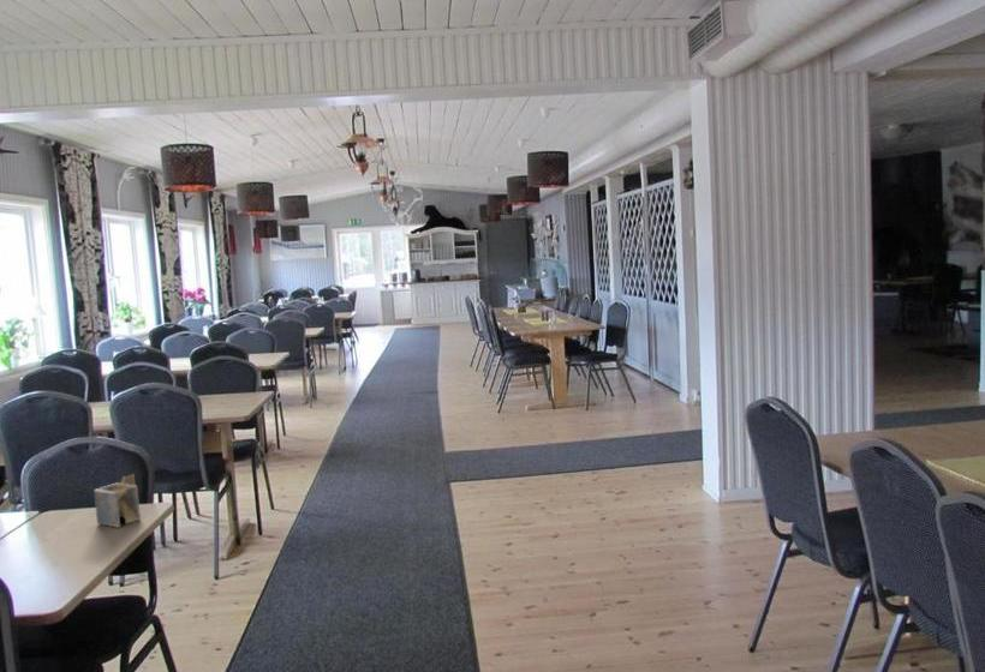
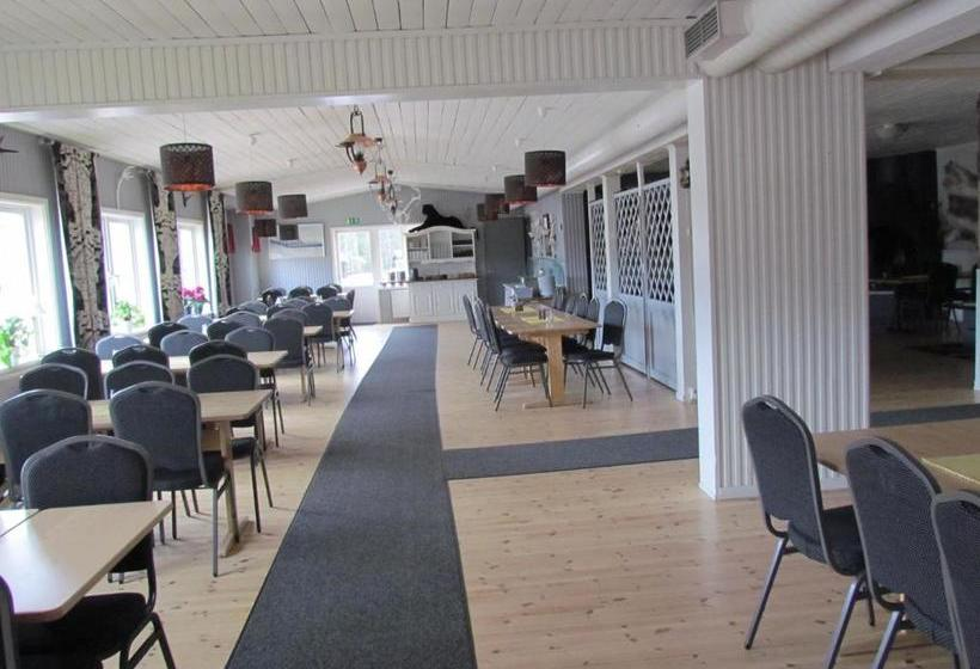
- napkin holder (117, 498)
